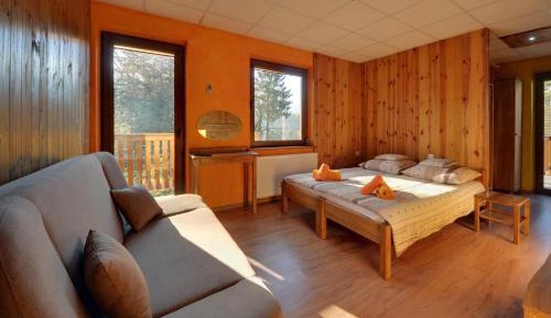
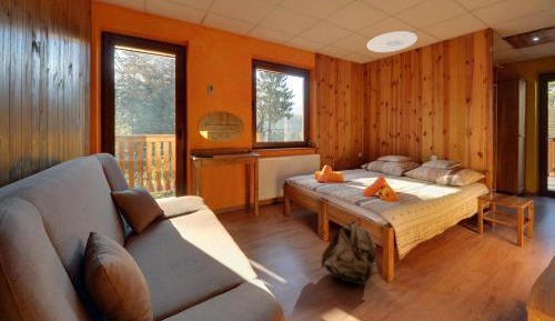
+ ceiling light (391, 40)
+ backpack (347, 249)
